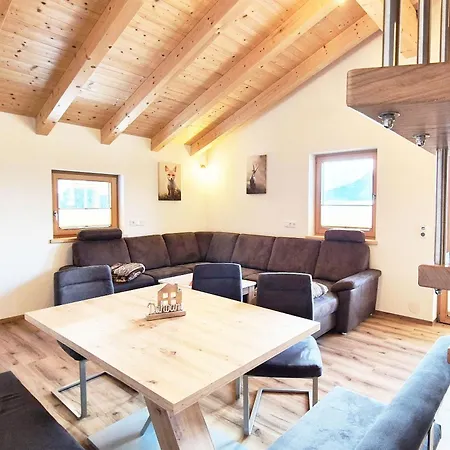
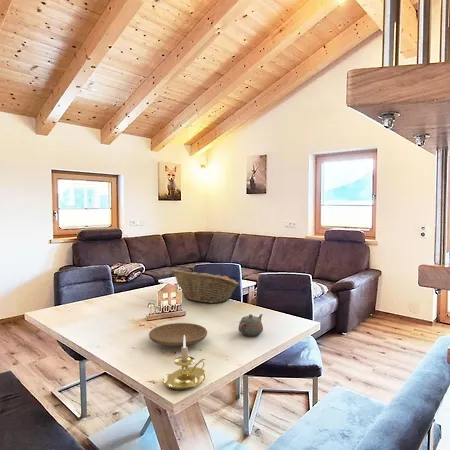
+ fruit basket (204, 282)
+ teapot (251, 323)
+ candle holder (187, 357)
+ plate (178, 336)
